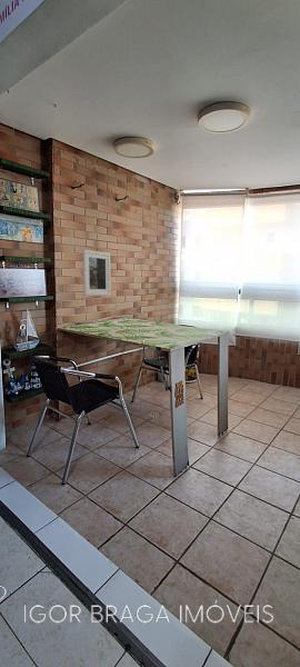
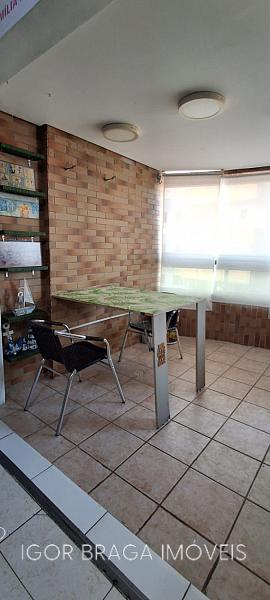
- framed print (97, 273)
